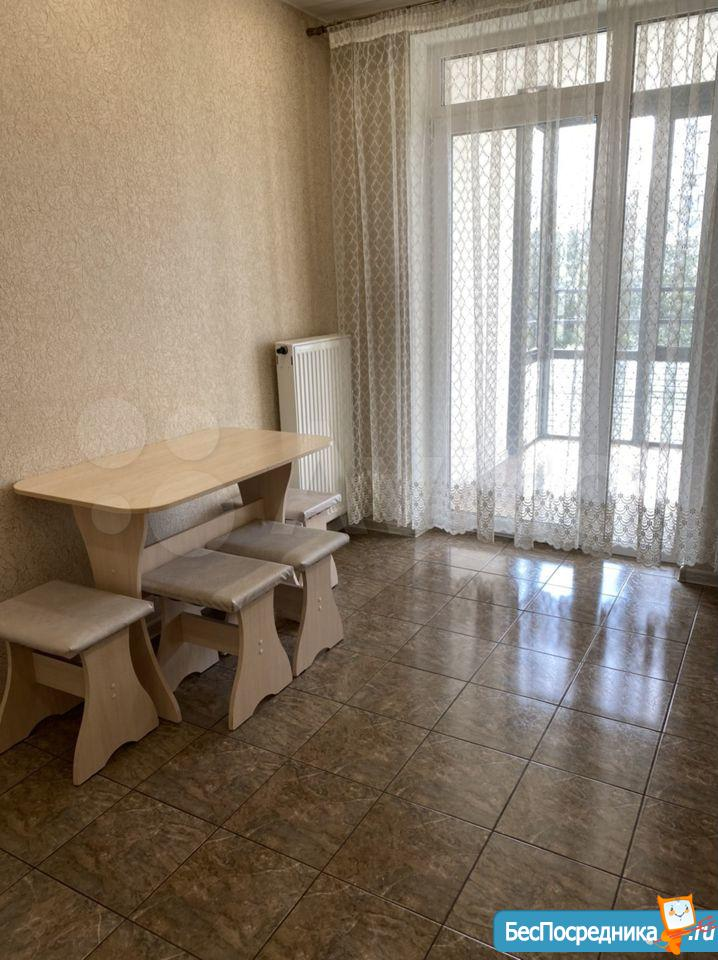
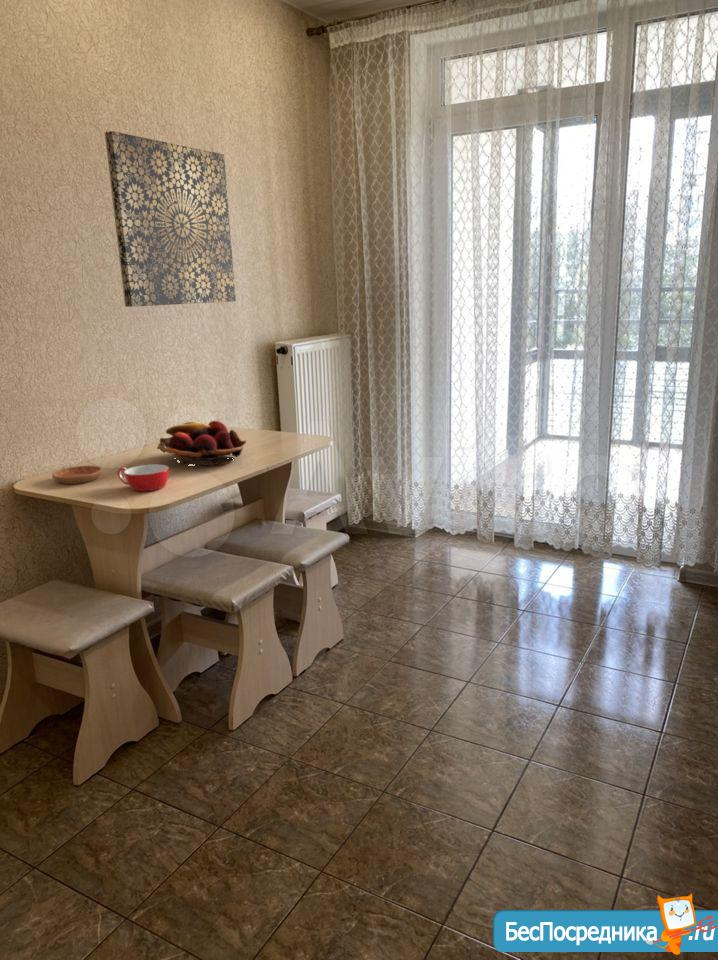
+ fruit basket (201, 441)
+ wall art (177, 226)
+ saucer (77, 475)
+ bowl (142, 477)
